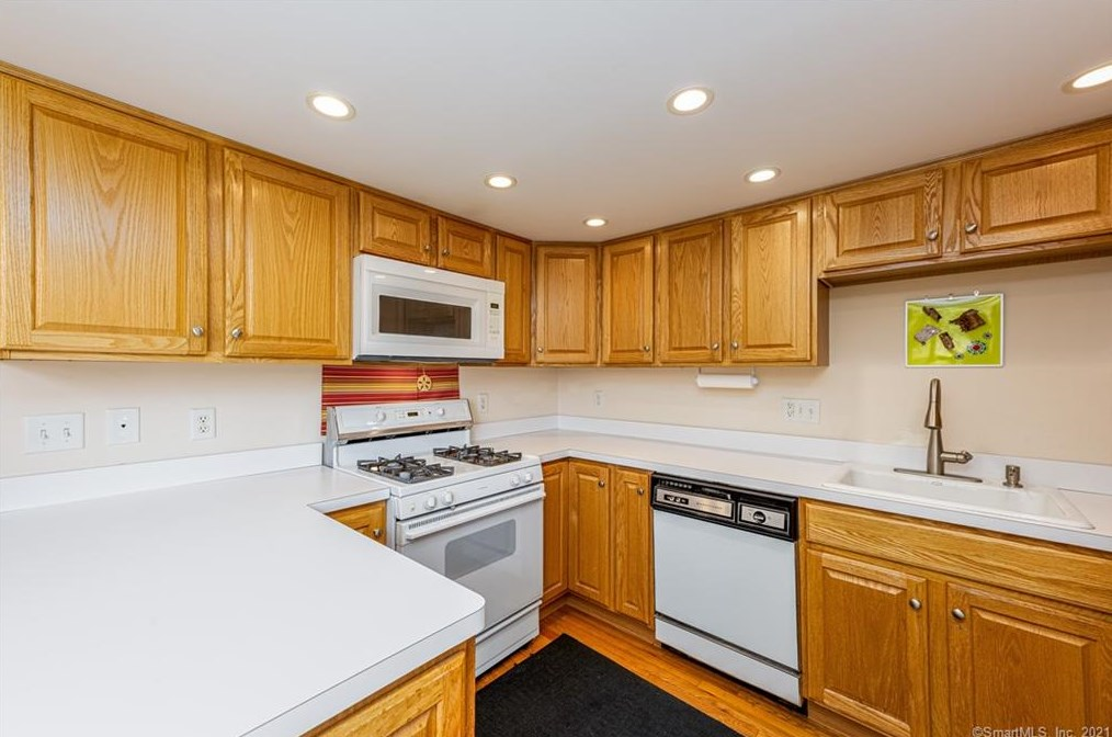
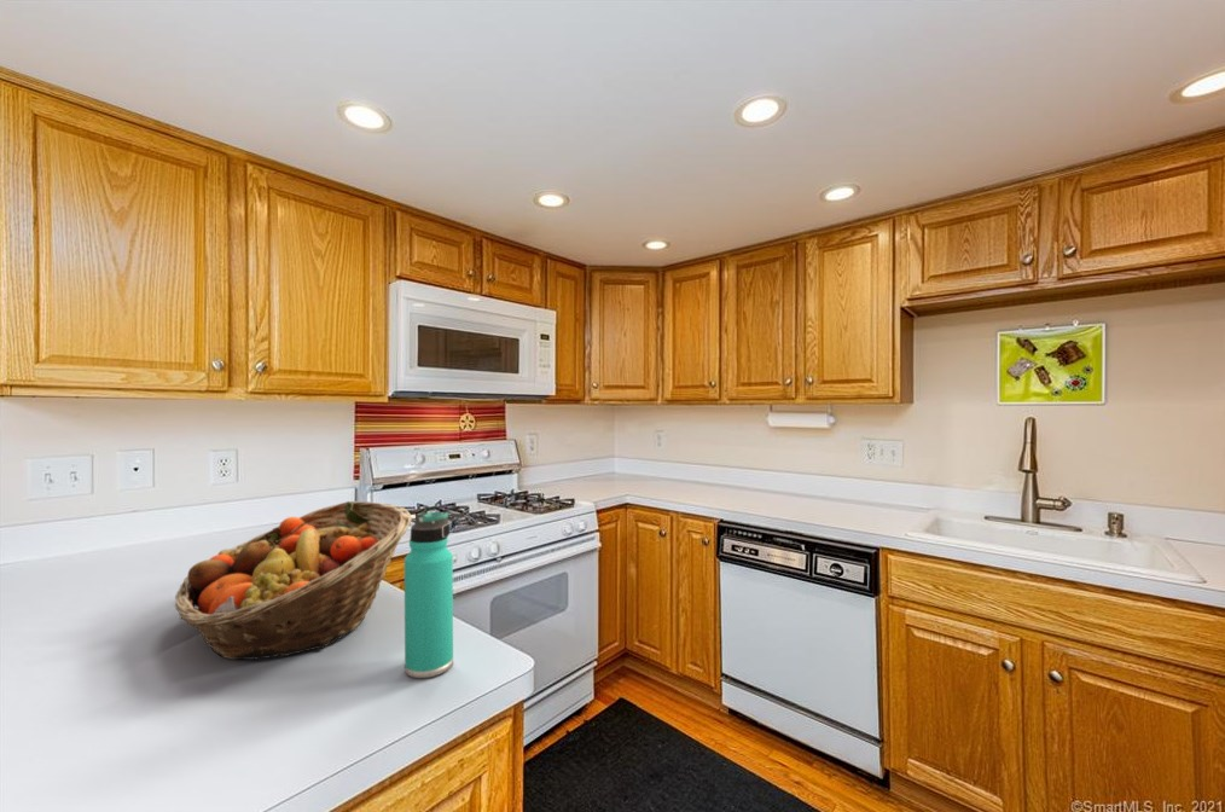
+ fruit basket (302, 568)
+ thermos bottle (429, 588)
